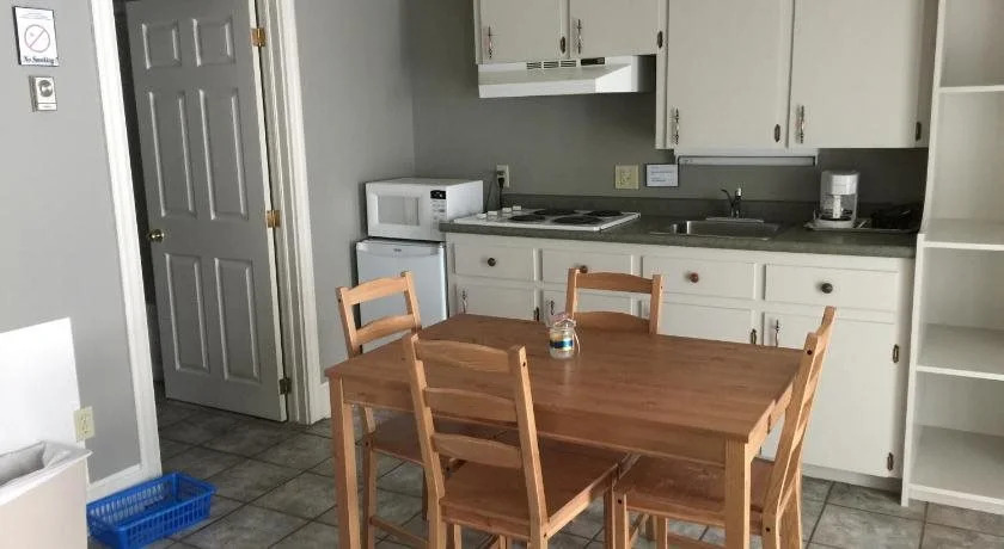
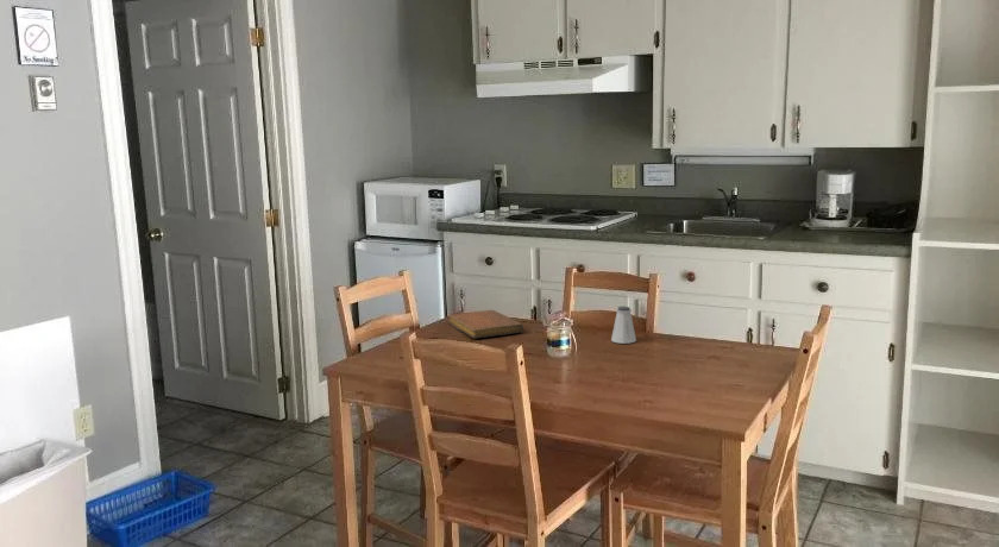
+ saltshaker (623, 323)
+ notebook (484, 322)
